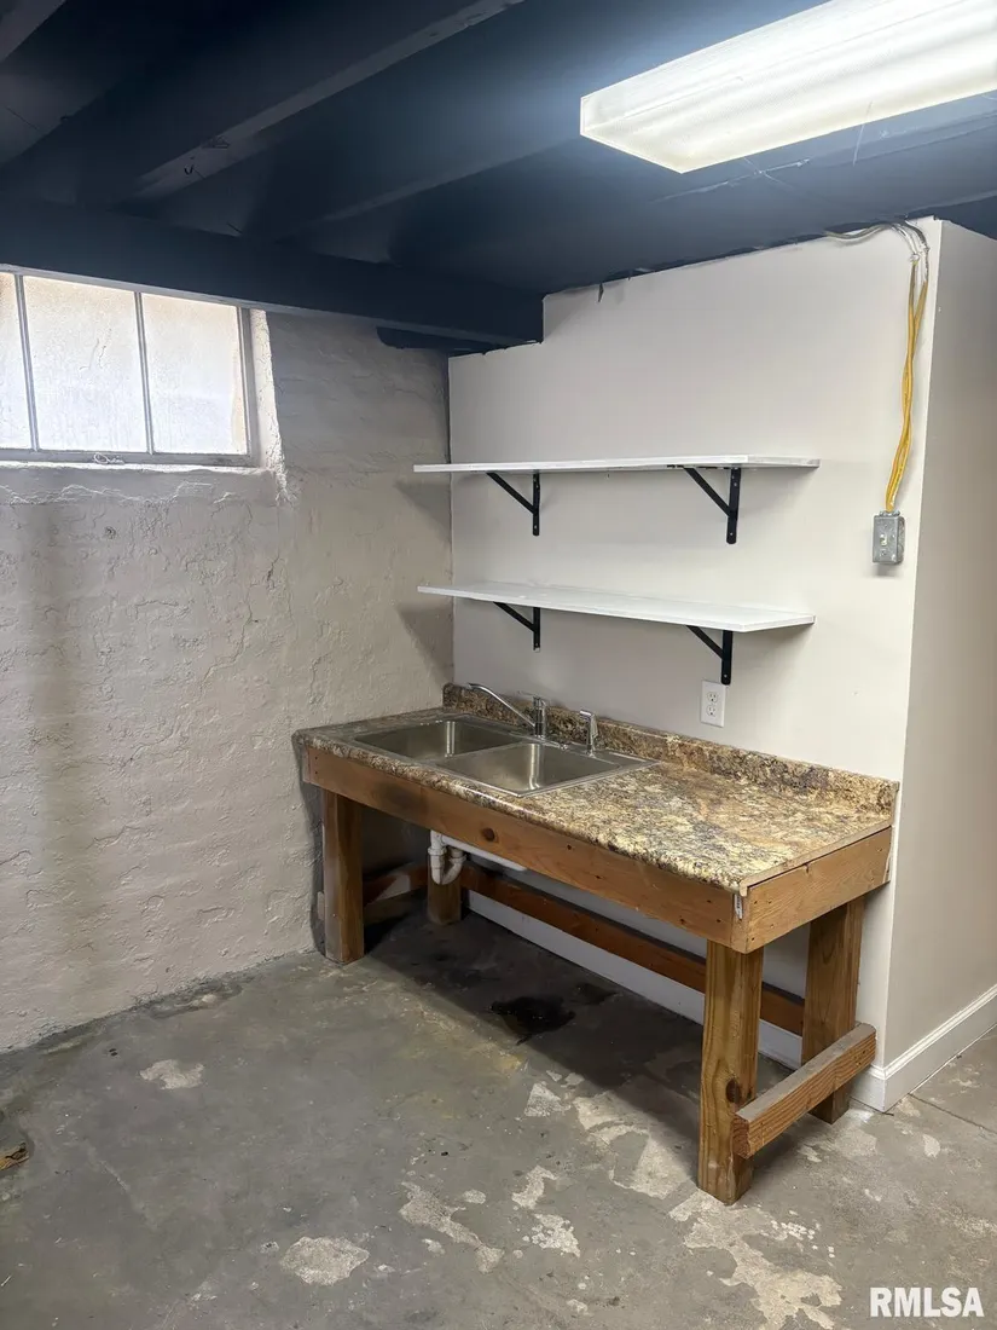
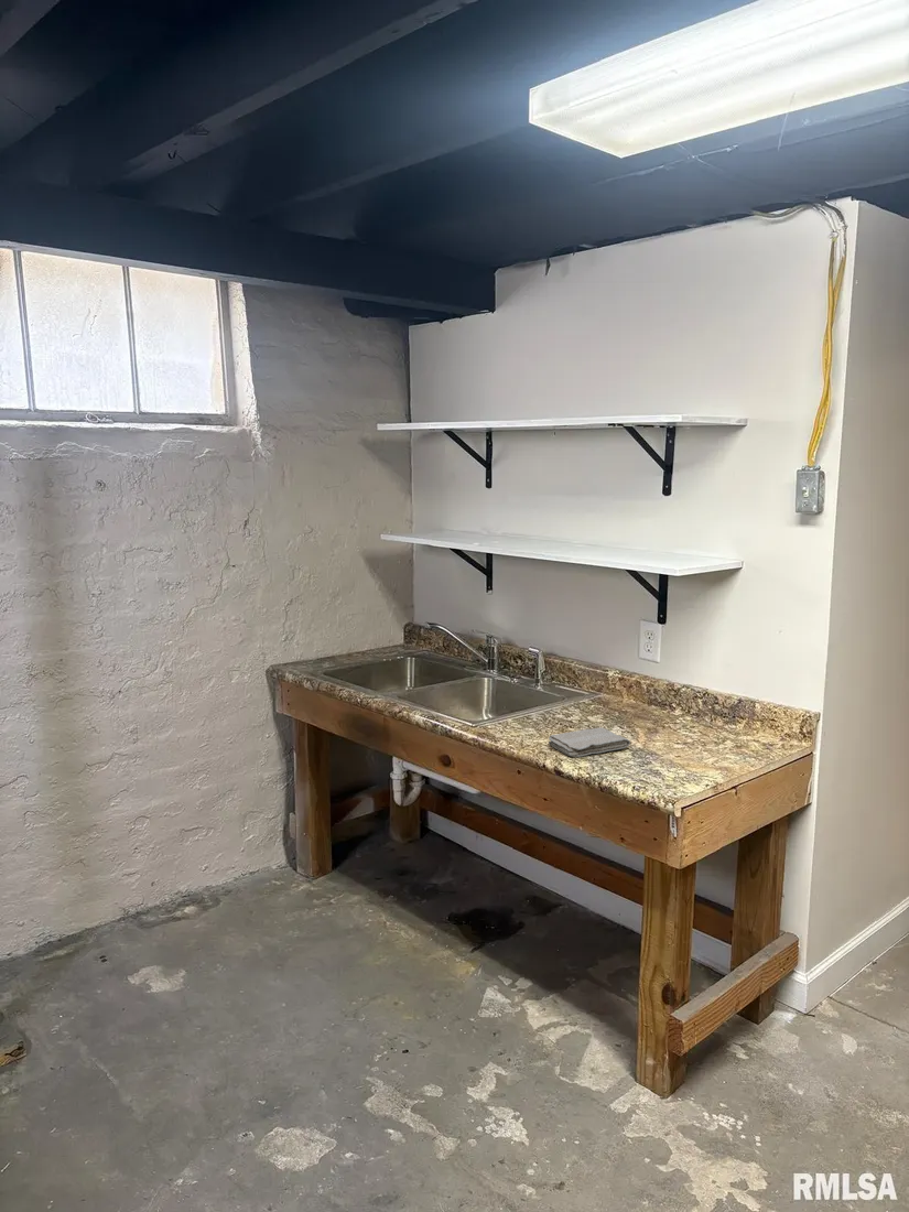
+ washcloth (587, 740)
